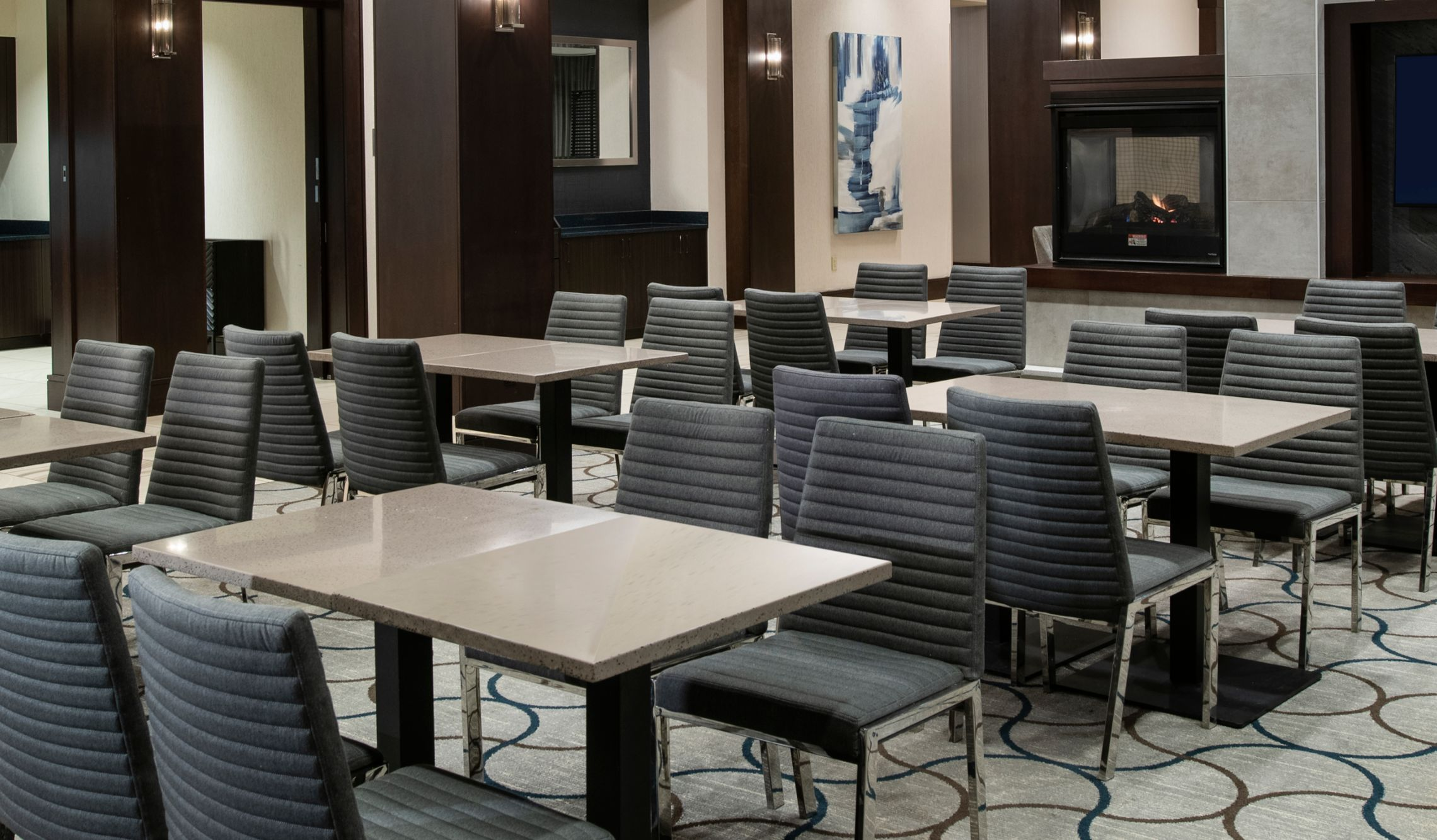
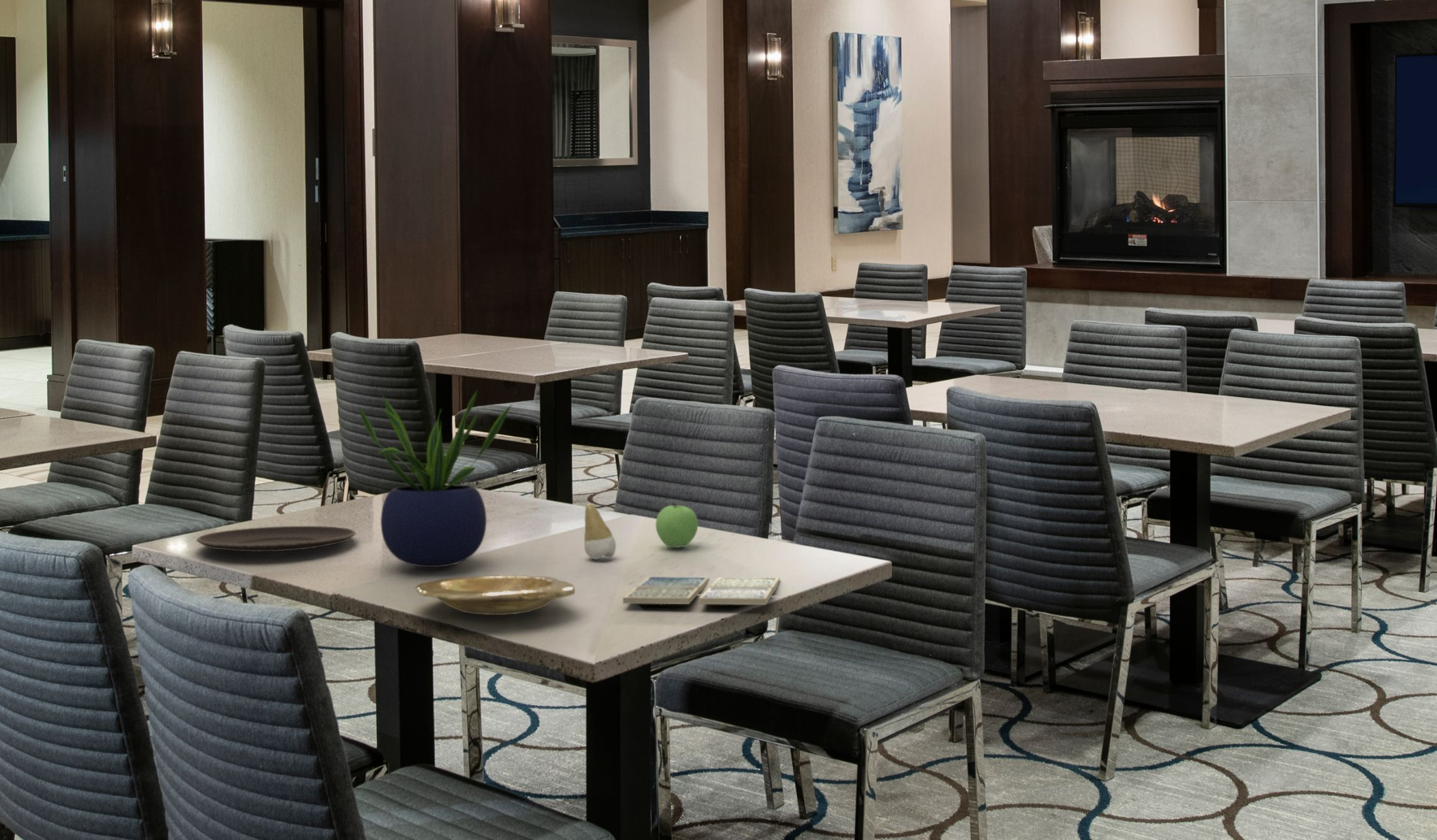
+ plate (277, 540)
+ apple (676, 524)
+ drink coaster (705, 591)
+ potted plant (439, 479)
+ tooth (599, 531)
+ plate (493, 596)
